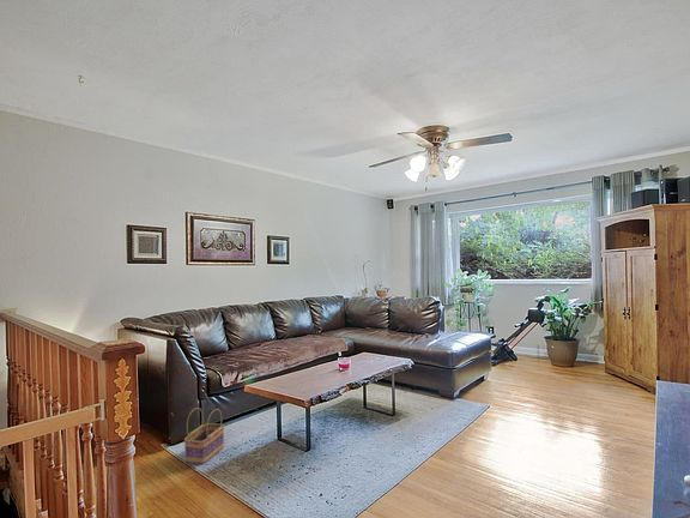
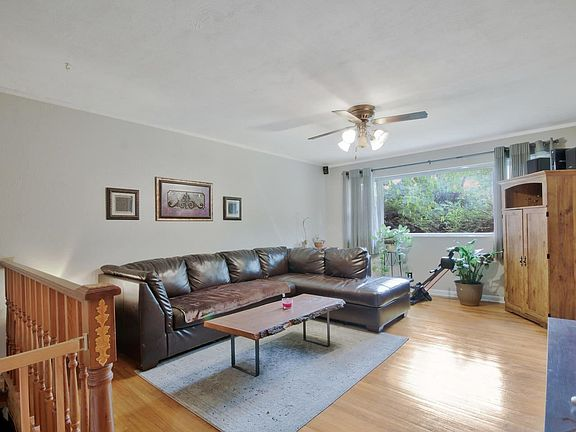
- basket (205, 430)
